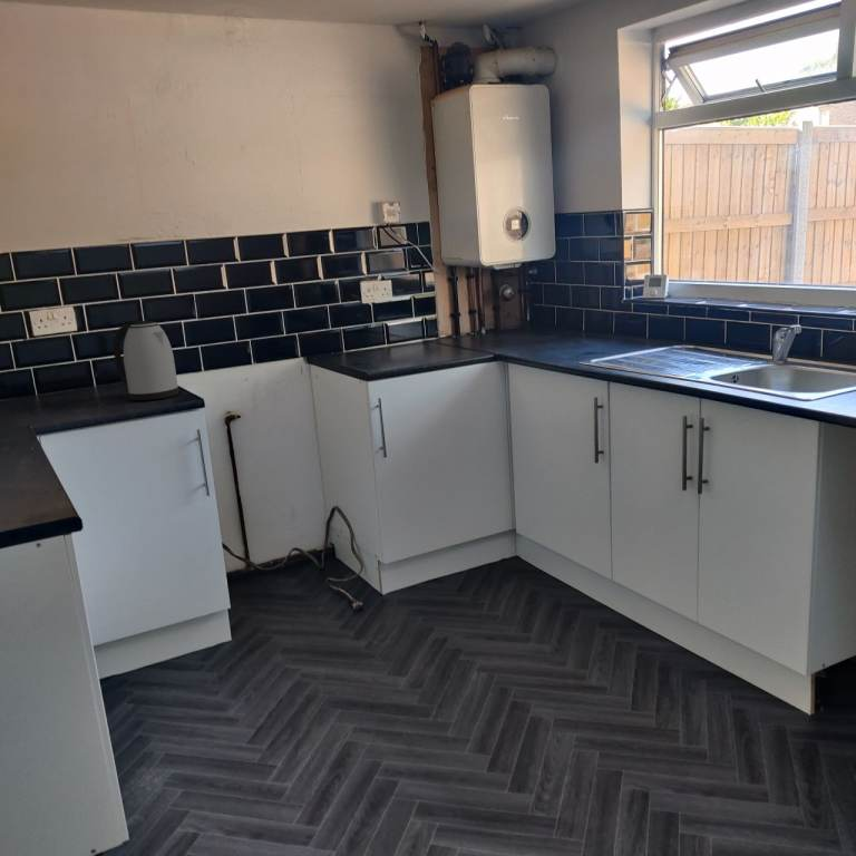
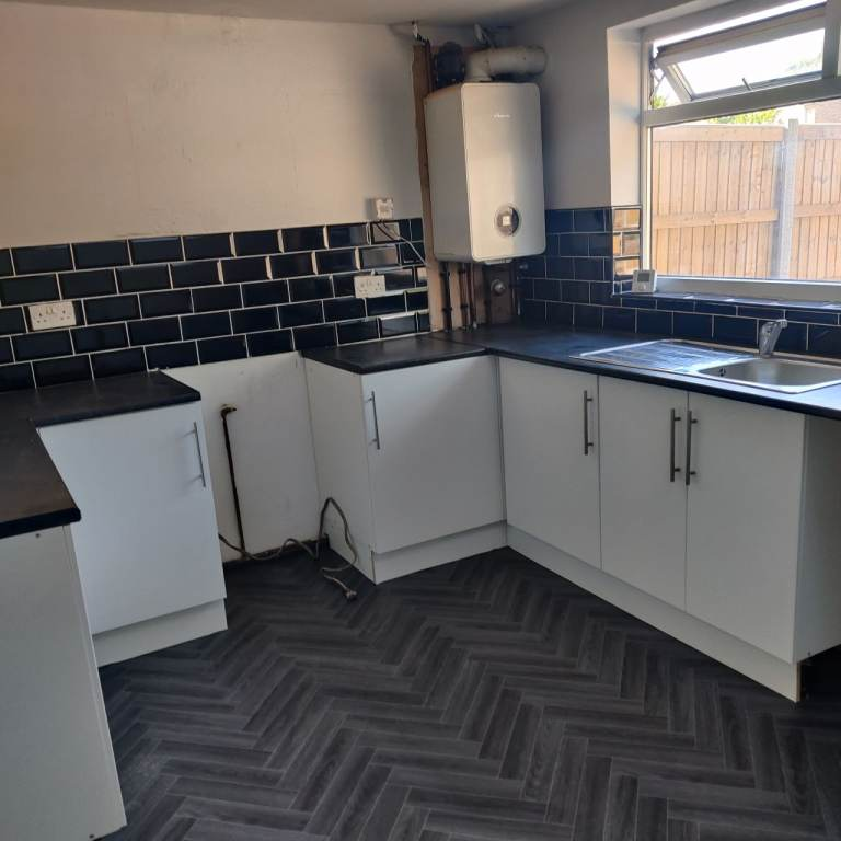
- kettle (142, 358)
